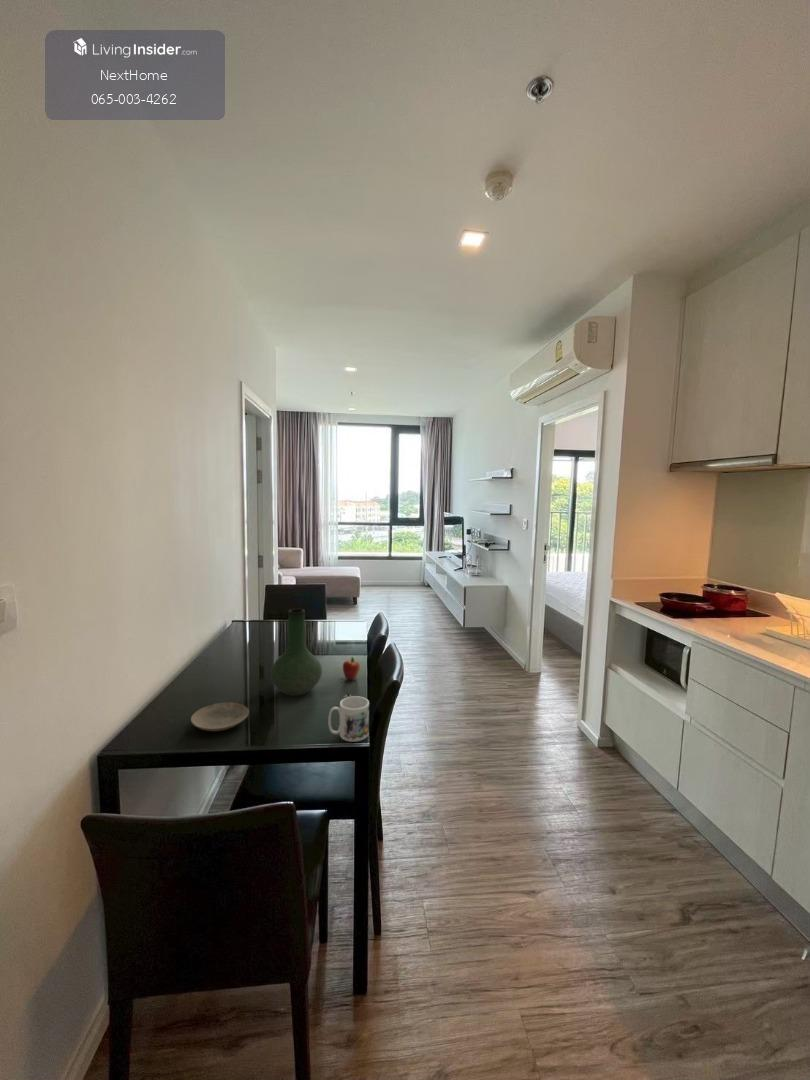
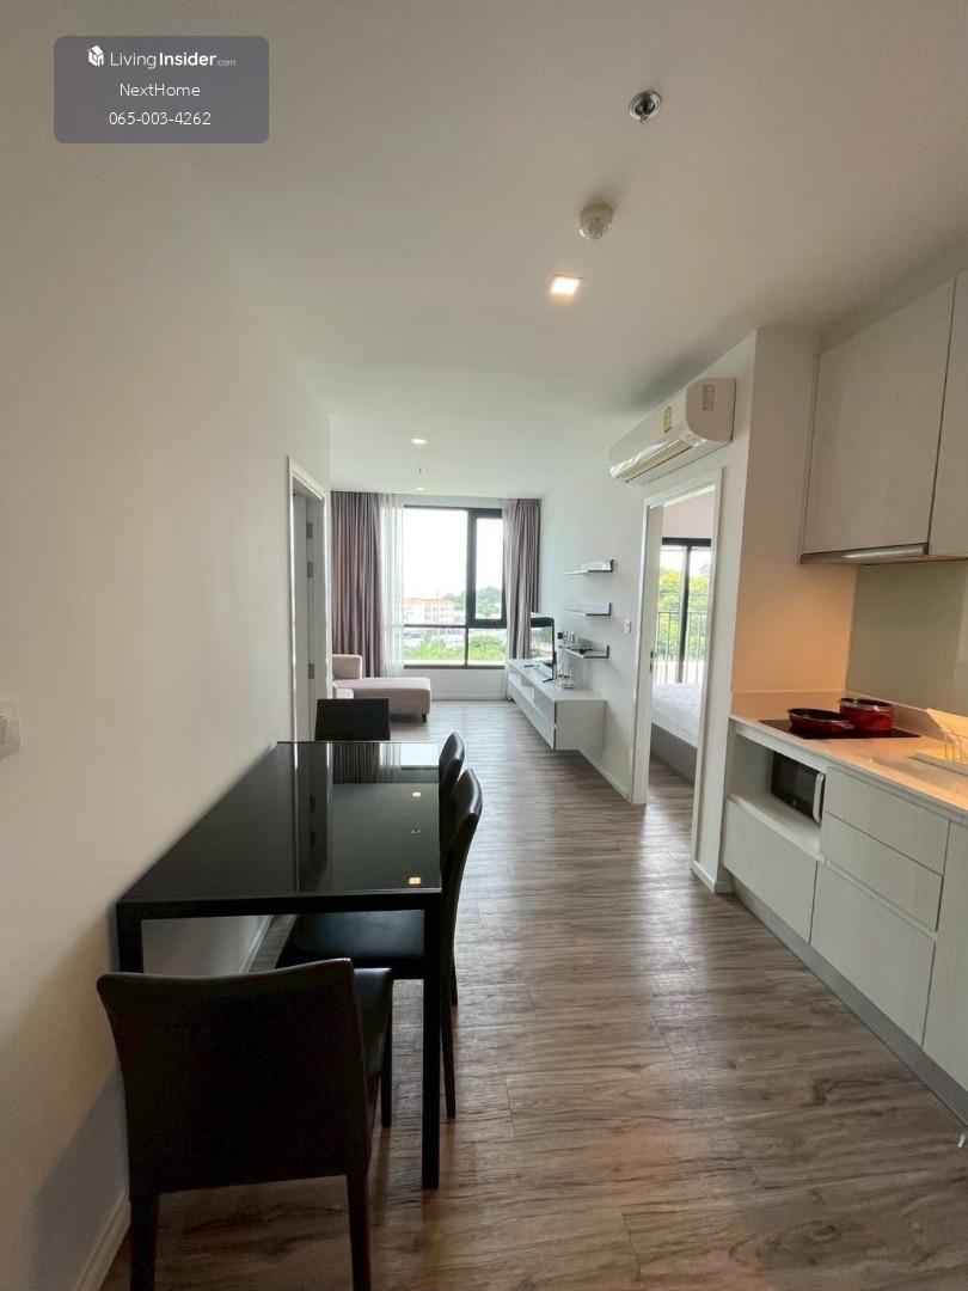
- fruit (351, 666)
- mug (348, 719)
- plate (220, 718)
- vase (296, 650)
